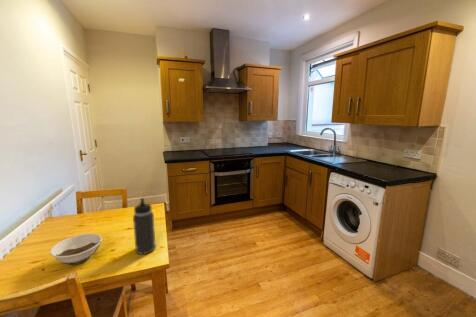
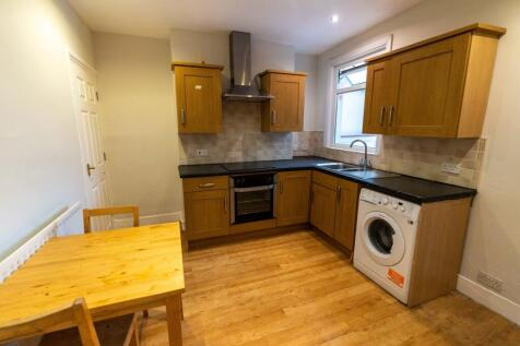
- thermos bottle (143, 223)
- bowl (78, 251)
